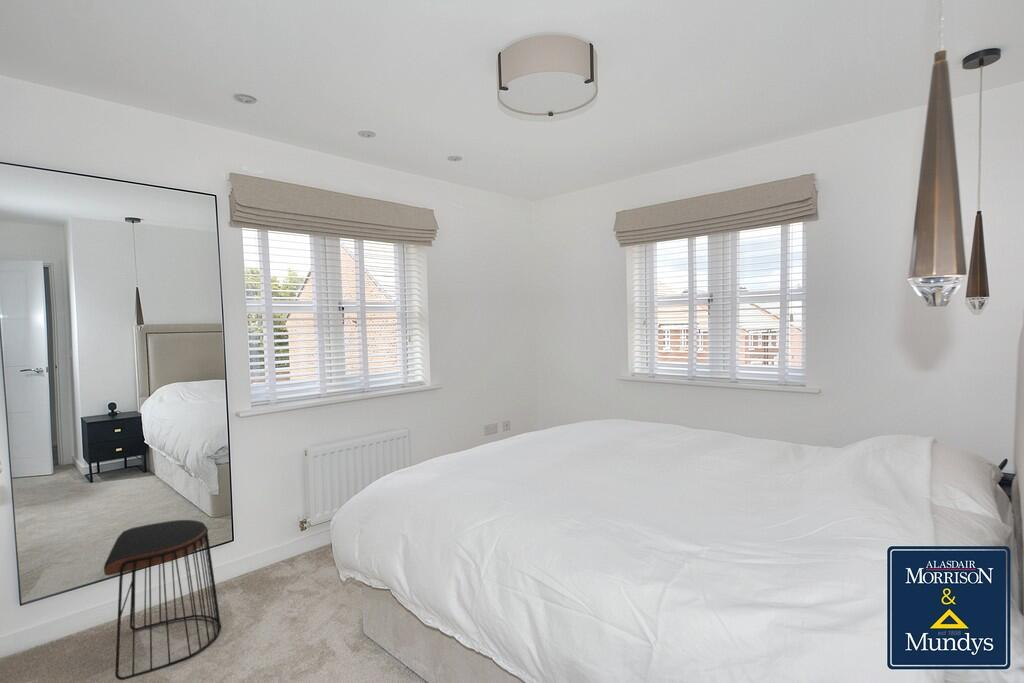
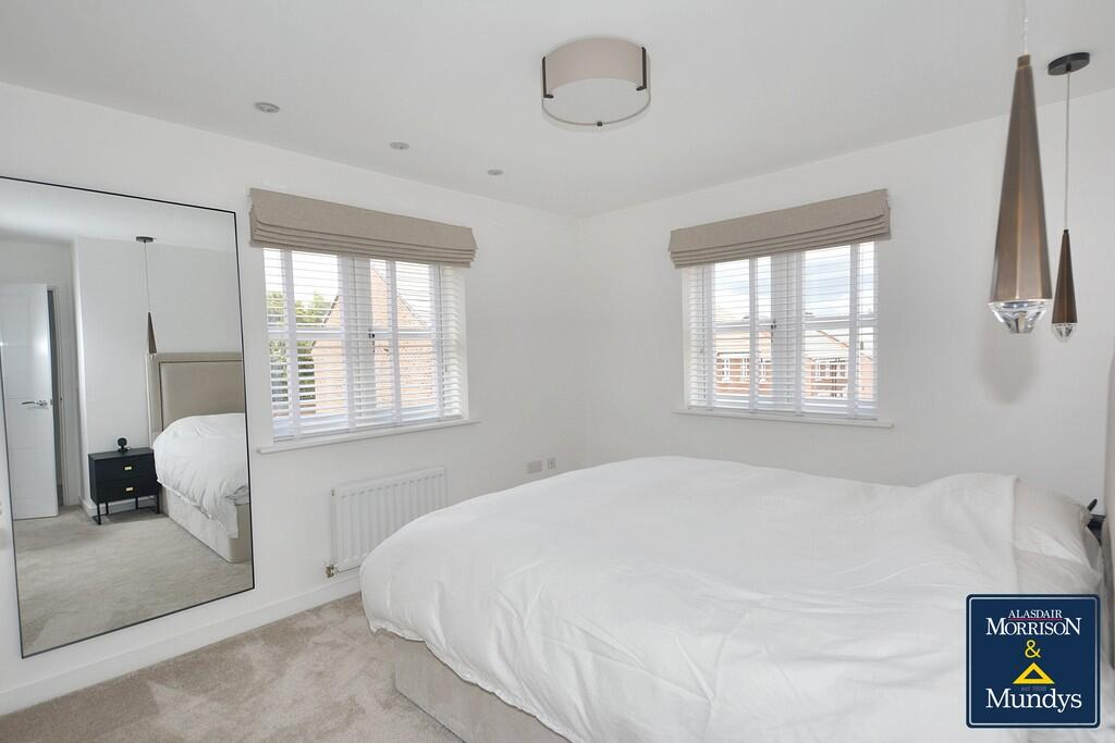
- stool (165, 587)
